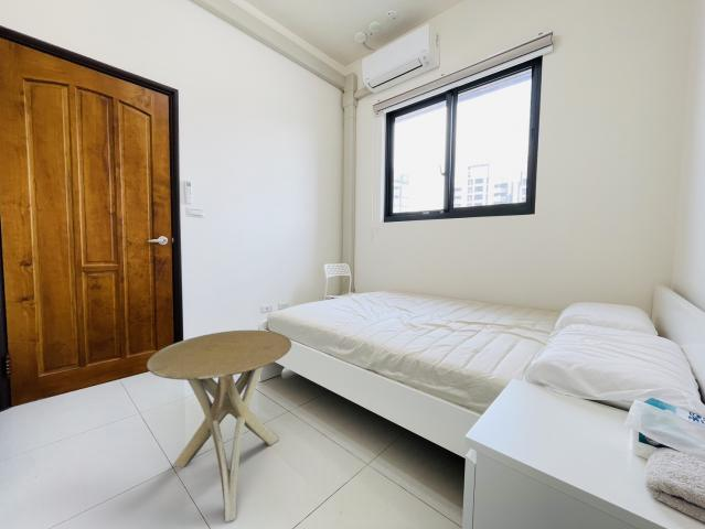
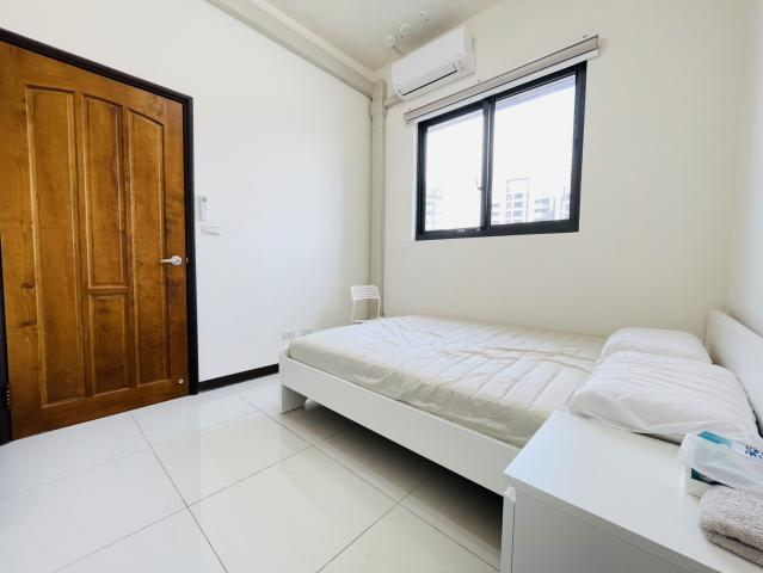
- side table (226, 408)
